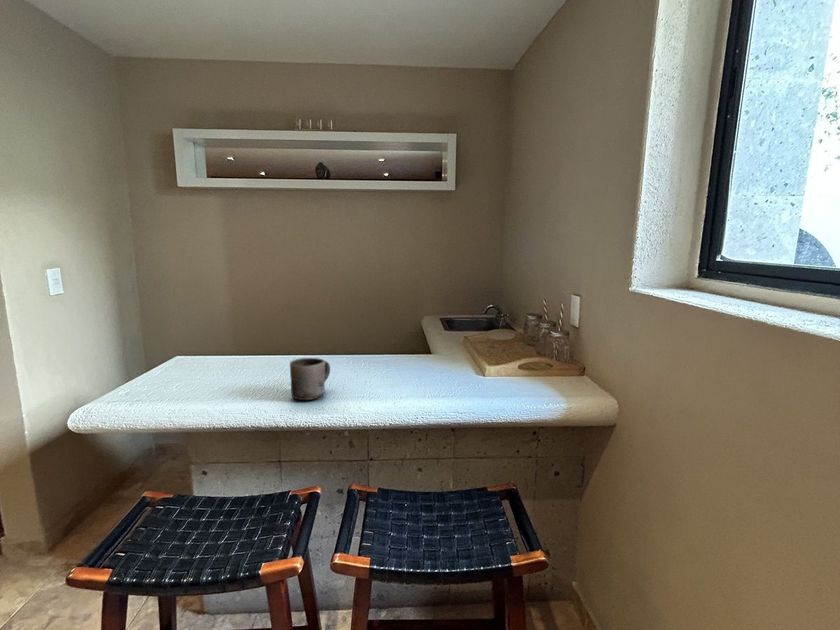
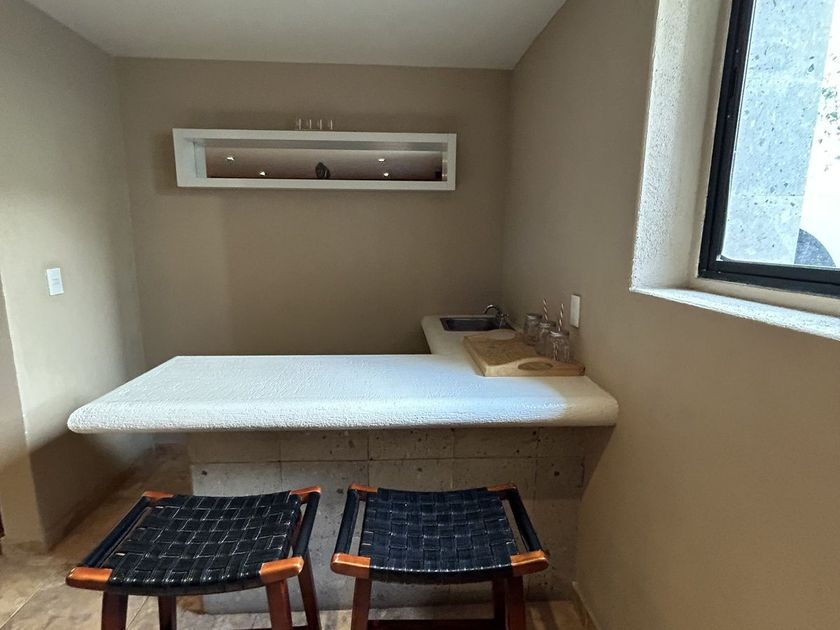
- mug (310, 376)
